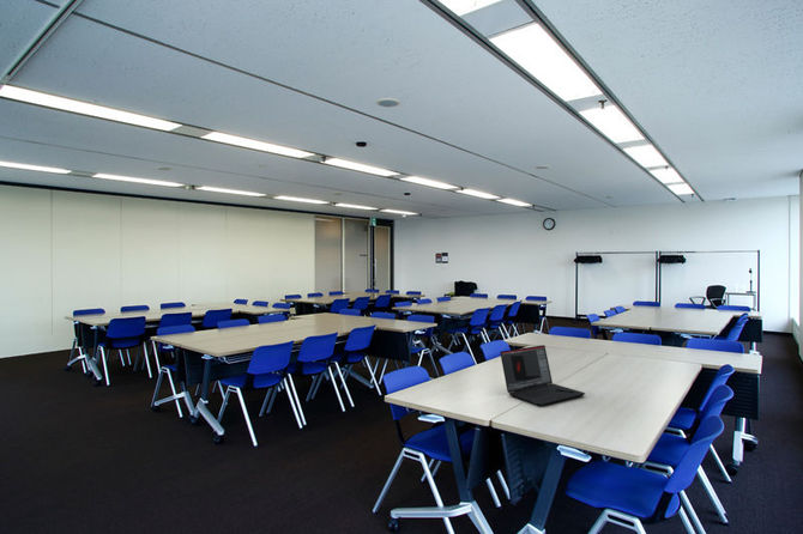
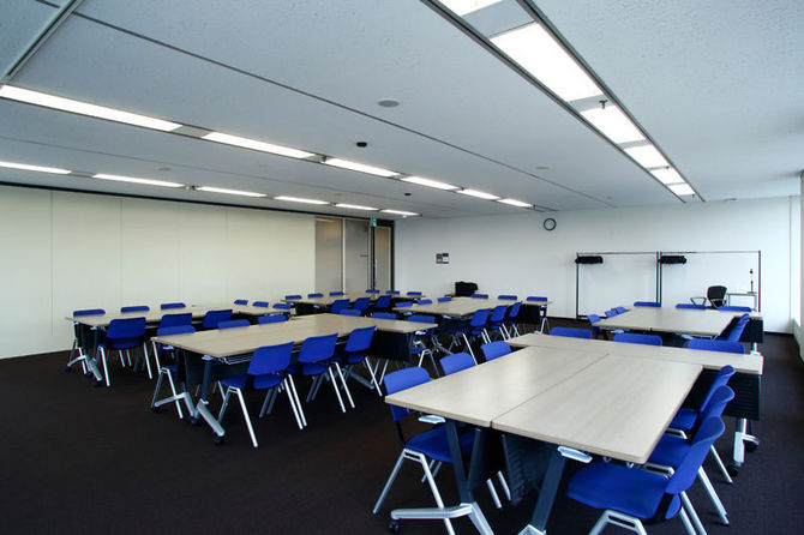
- laptop (542, 372)
